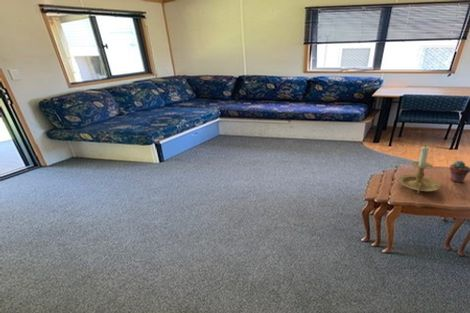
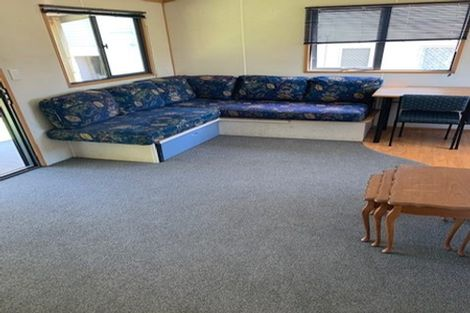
- candle holder (421, 166)
- potted succulent (459, 170)
